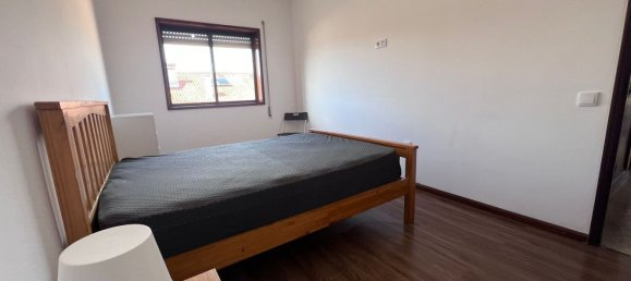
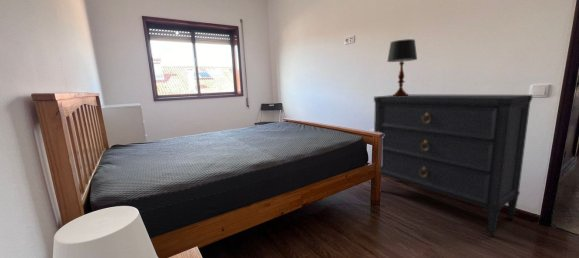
+ table lamp (401, 69)
+ dresser (437, 151)
